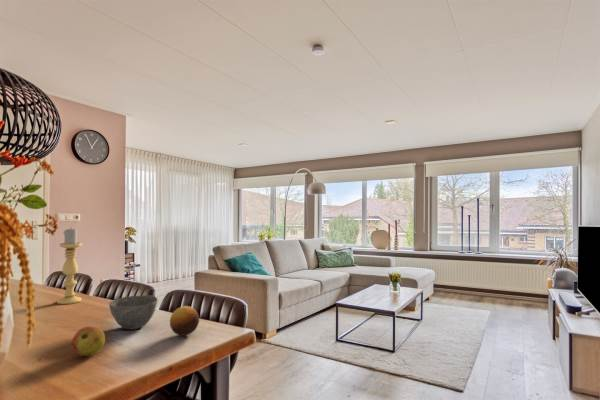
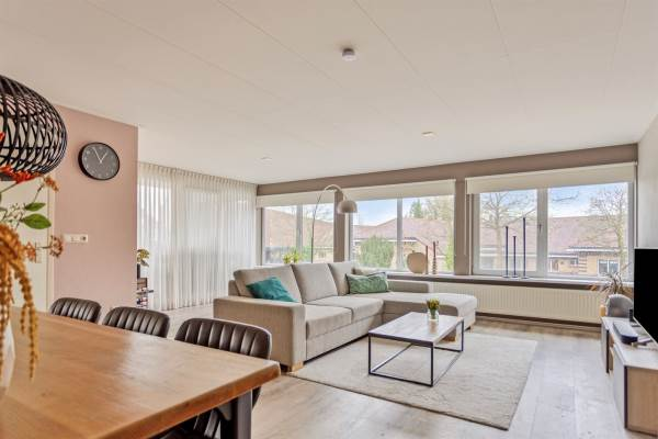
- apple (88, 340)
- candle holder (70, 264)
- fruit (184, 320)
- bowl (133, 313)
